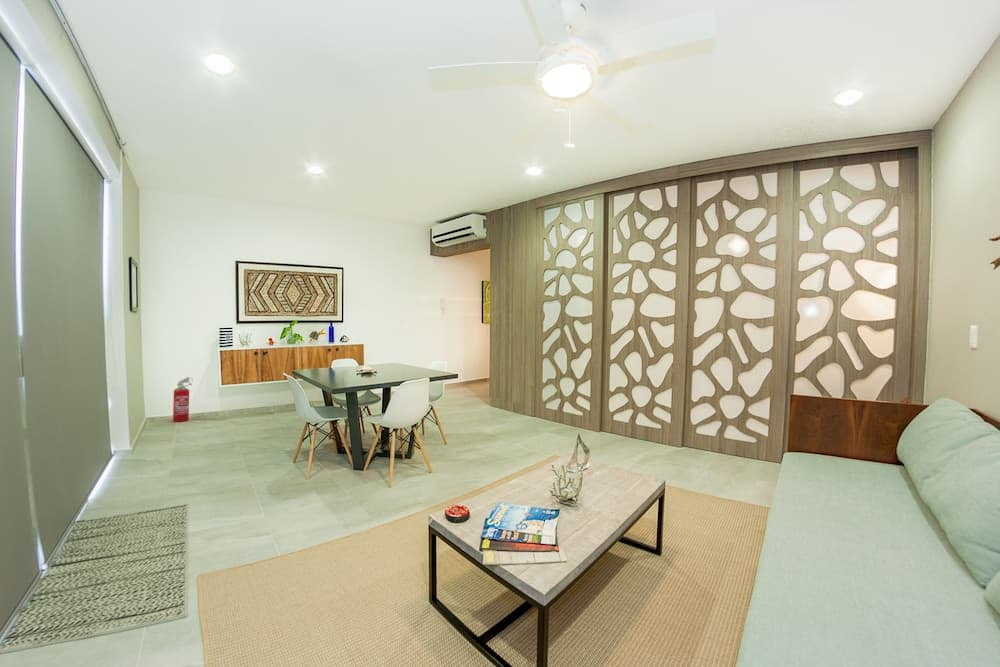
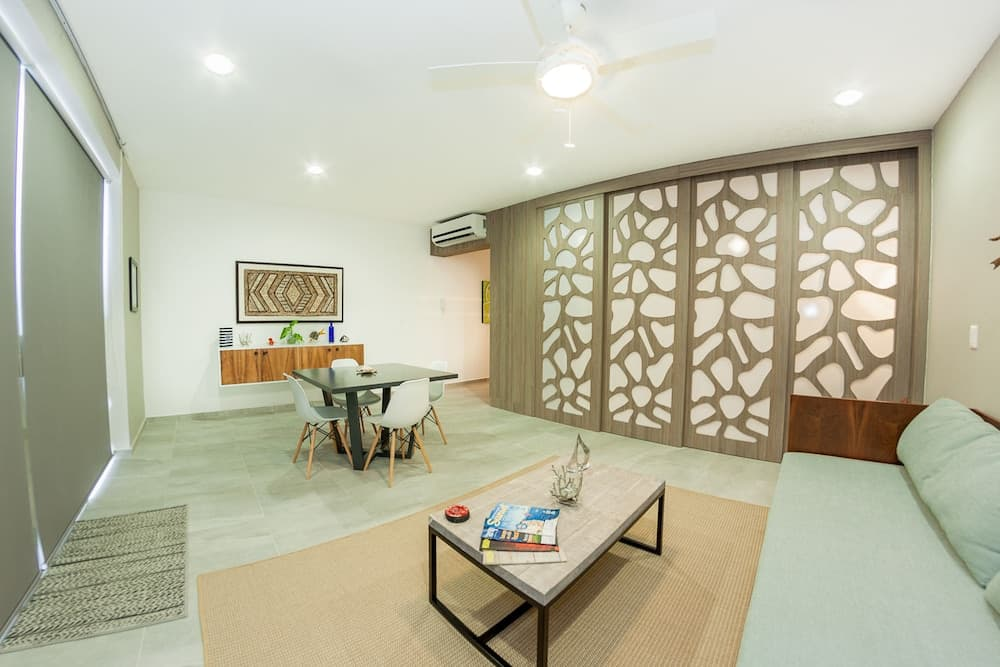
- fire extinguisher (183, 398)
